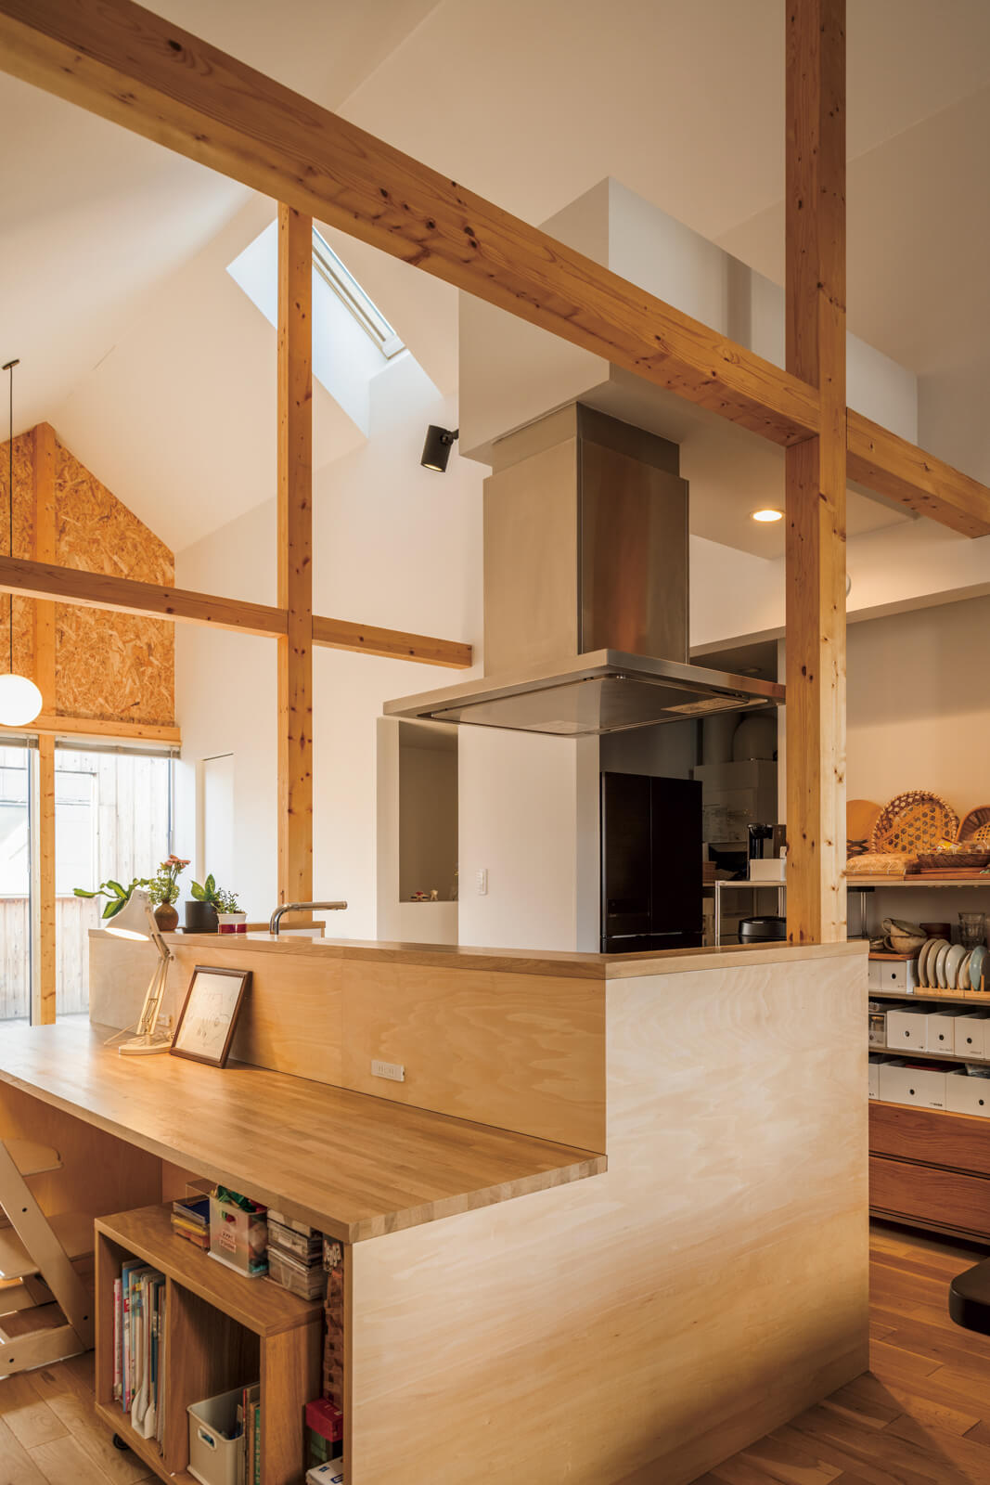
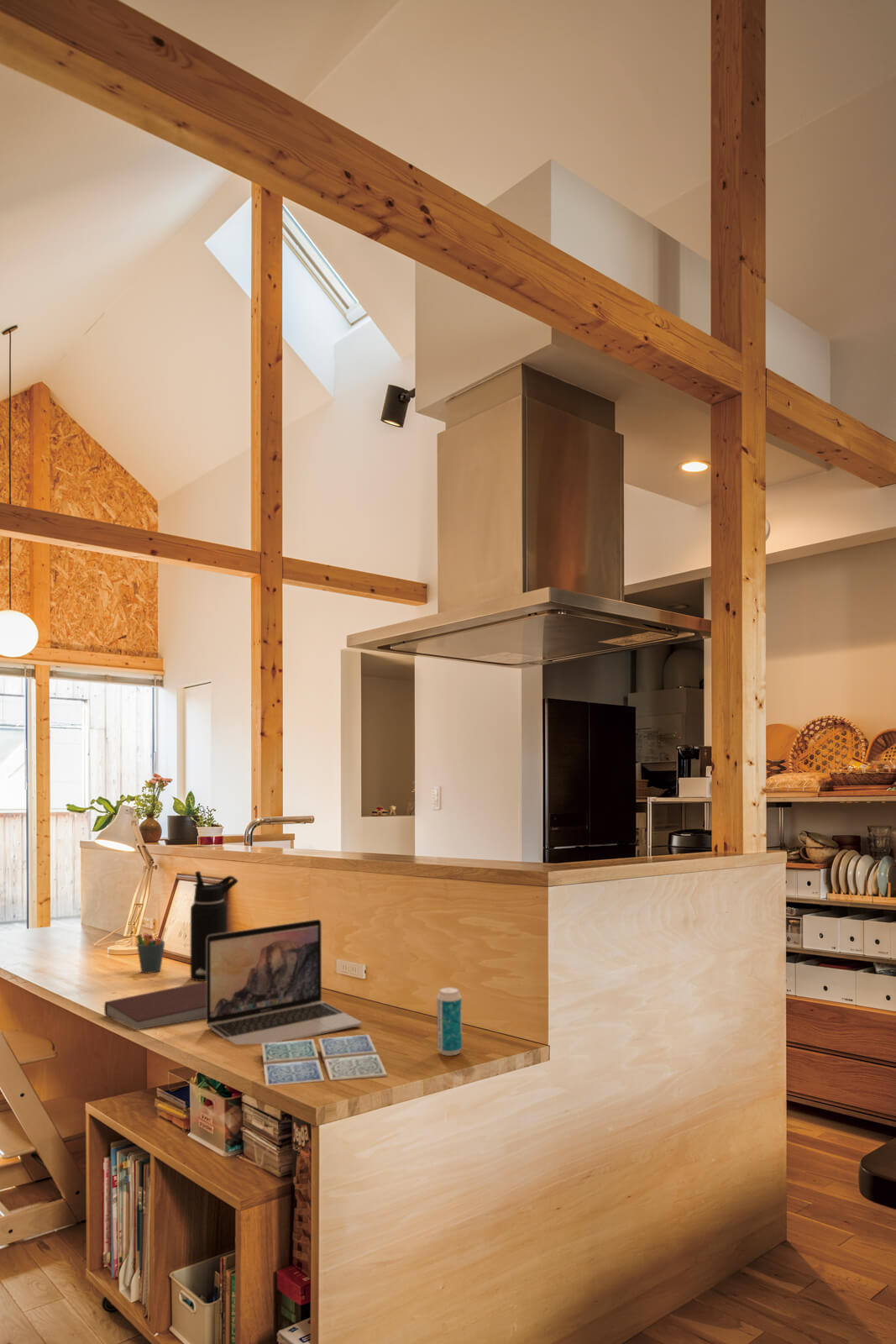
+ laptop (284, 980)
+ pen holder (150, 949)
+ drink coaster (322, 1059)
+ water bottle (213, 922)
+ beverage can (449, 1021)
+ notebook (172, 1006)
